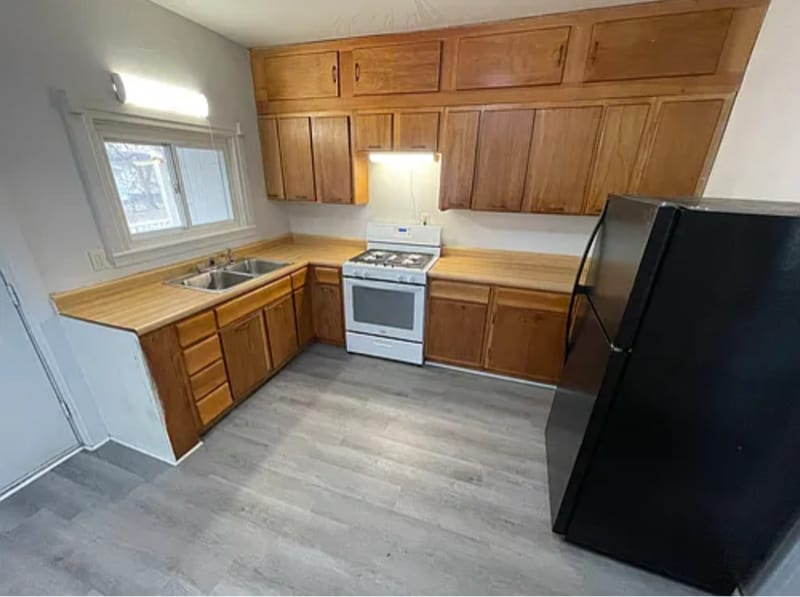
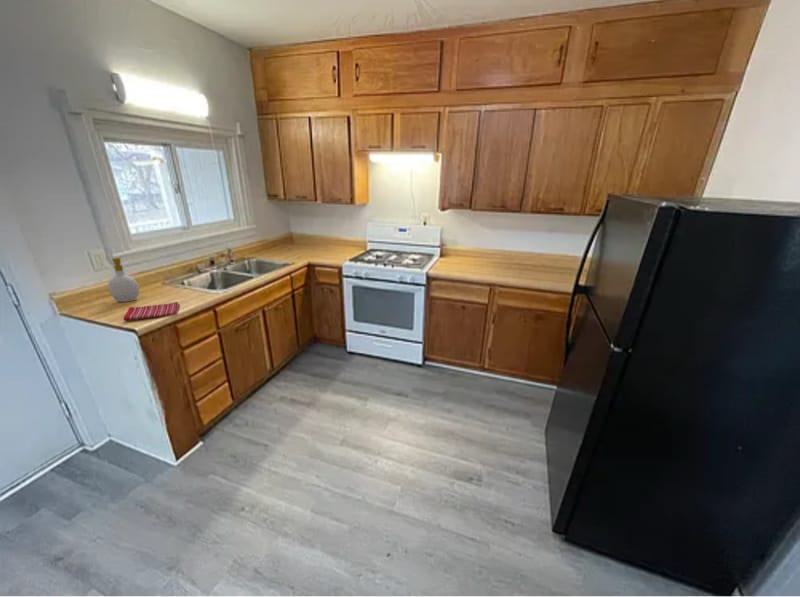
+ soap bottle (122, 279)
+ dish towel (152, 310)
